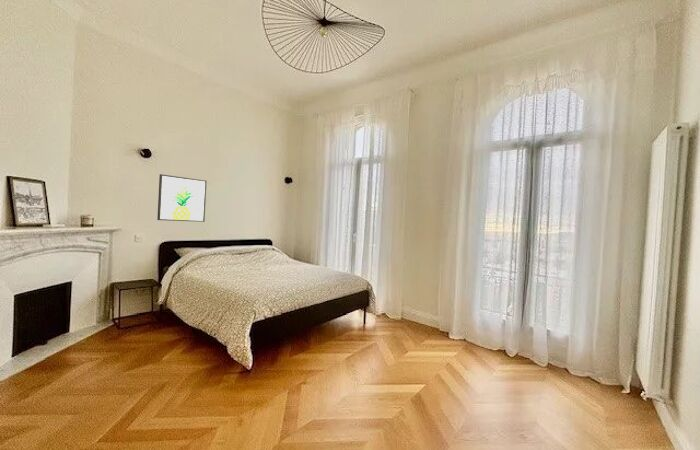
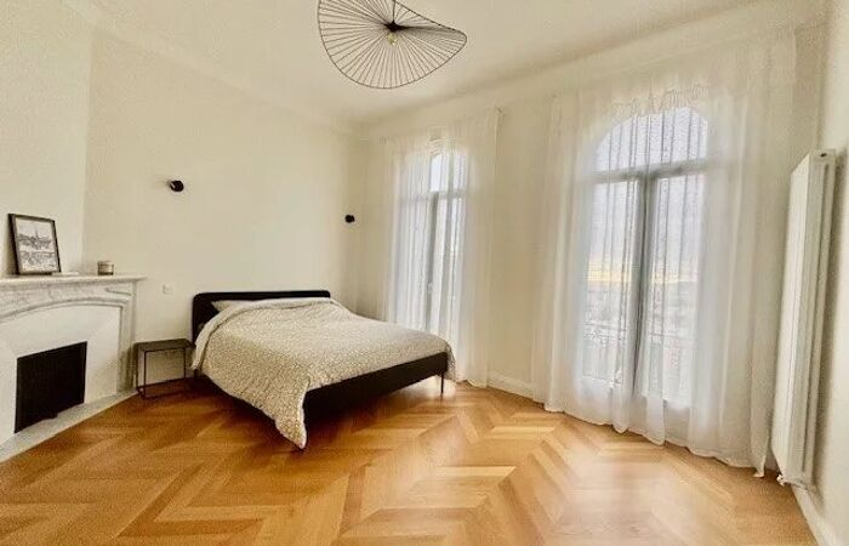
- wall art (183, 199)
